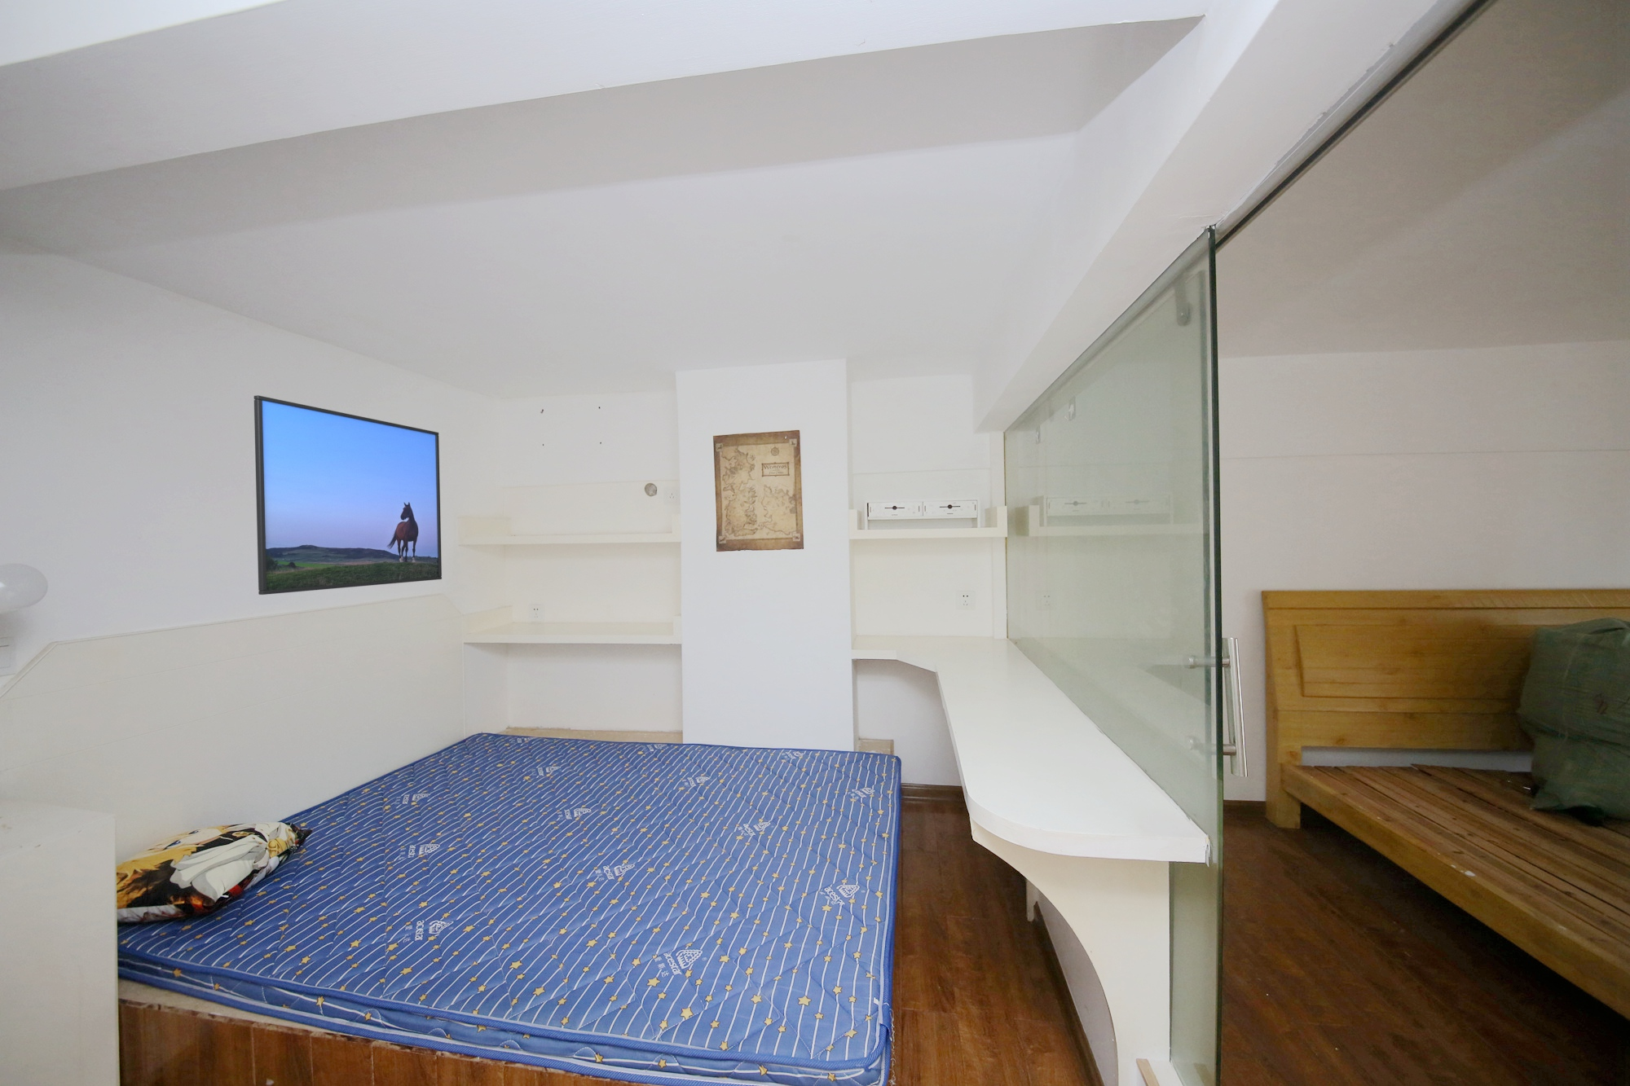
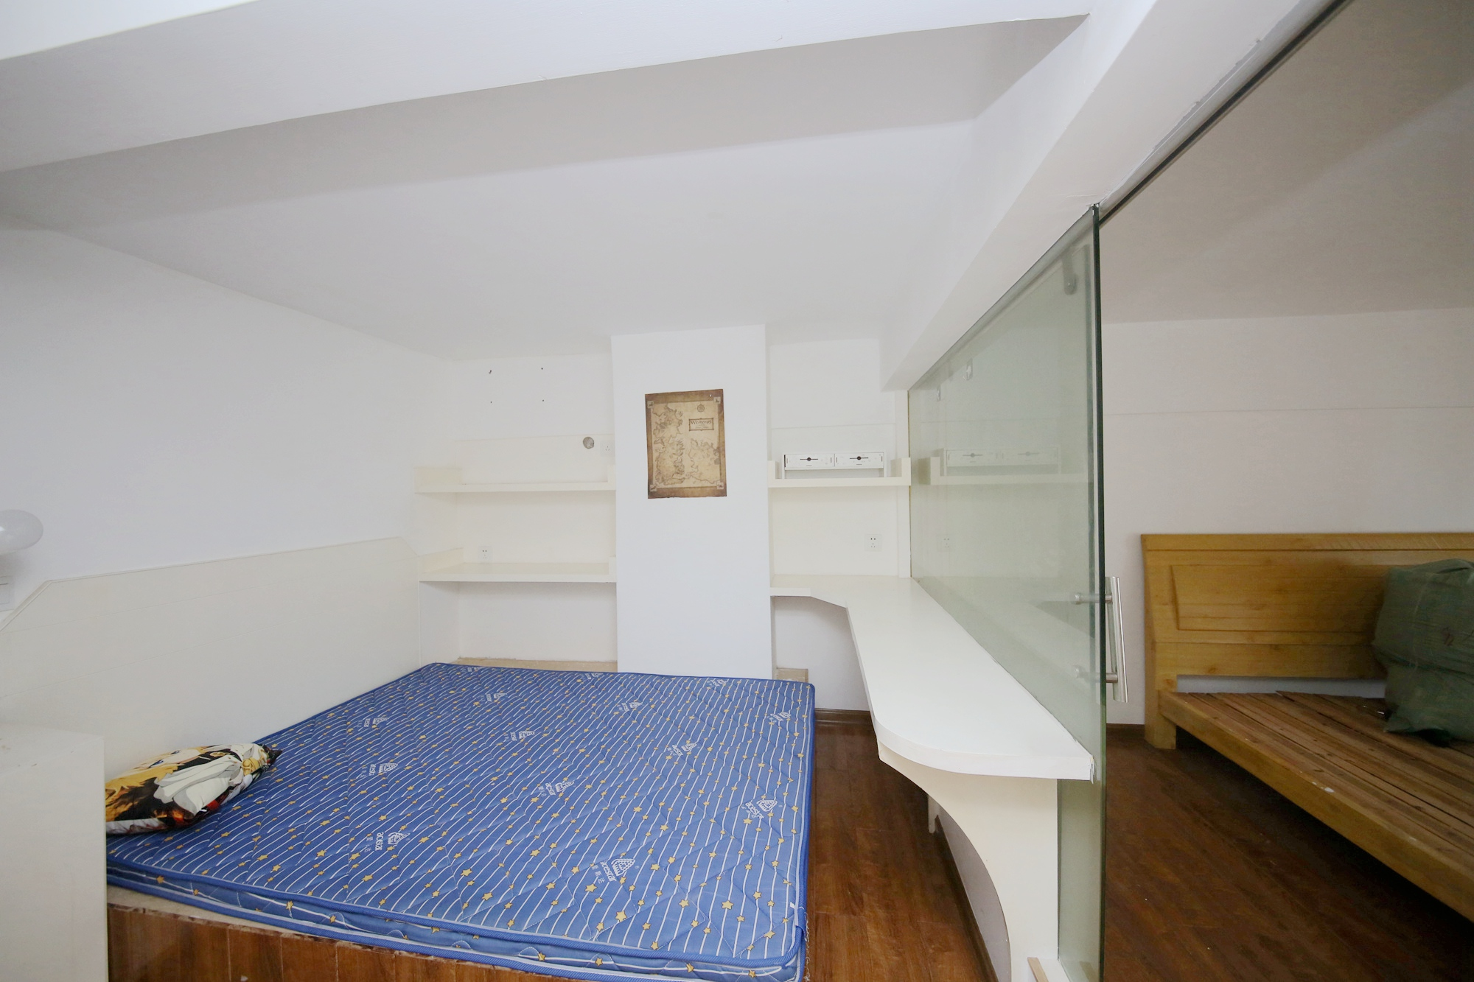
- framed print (362, 501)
